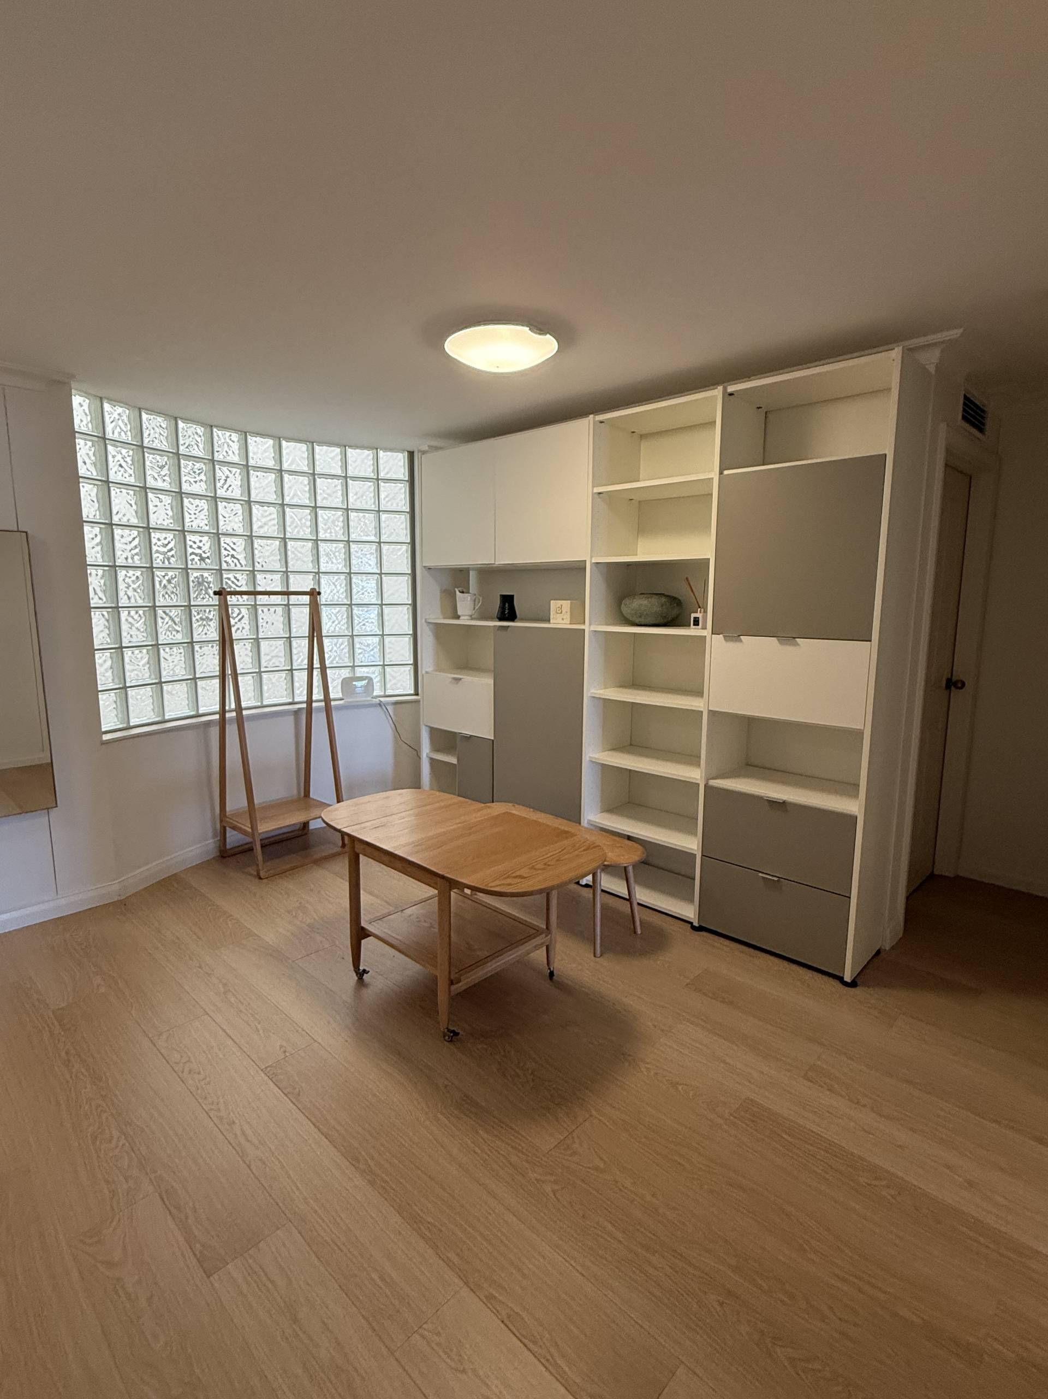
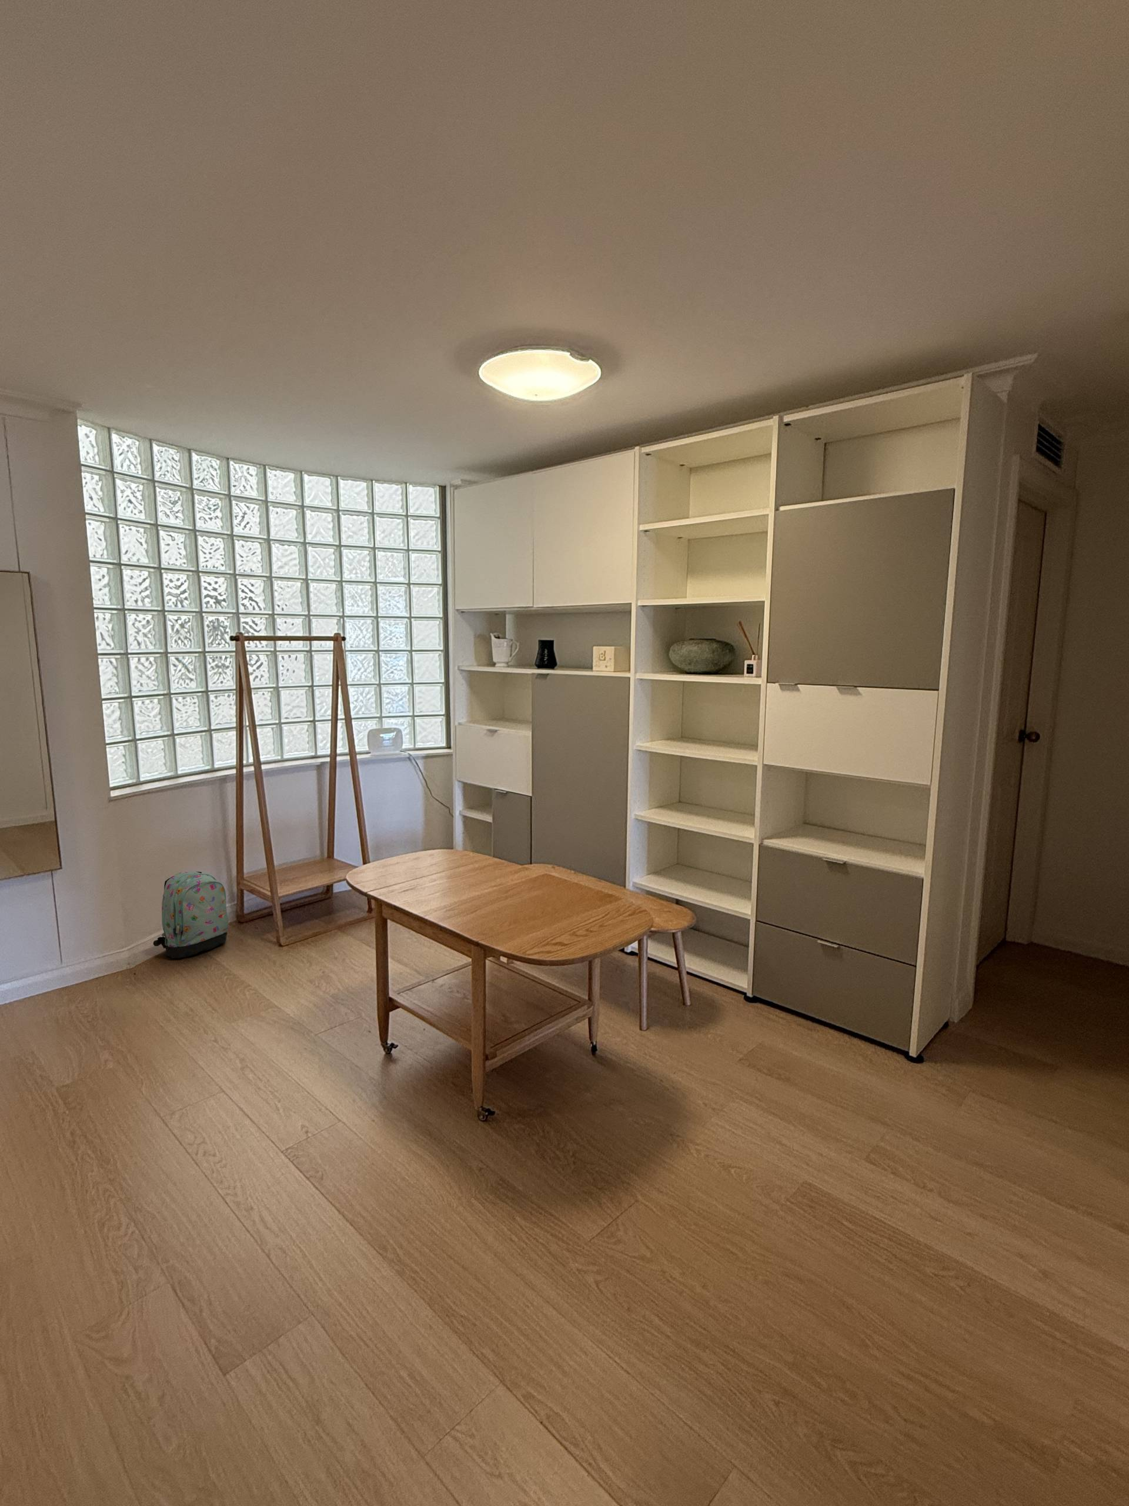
+ backpack (196, 911)
